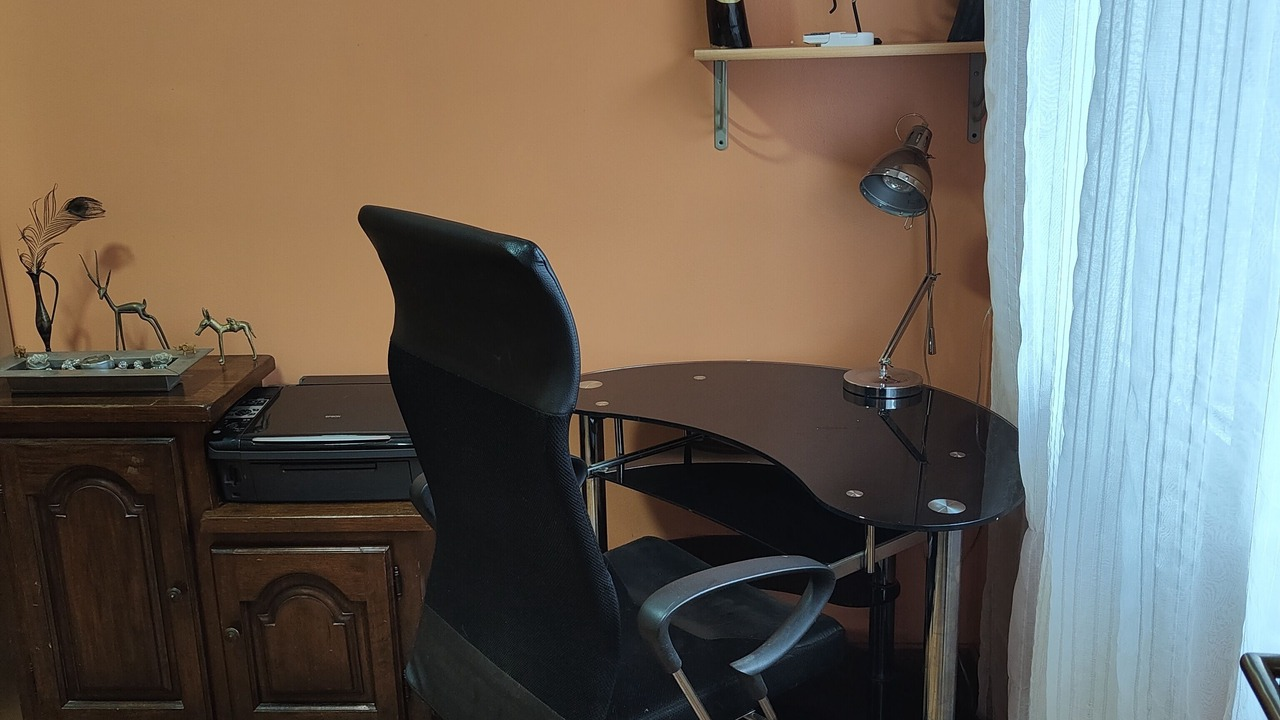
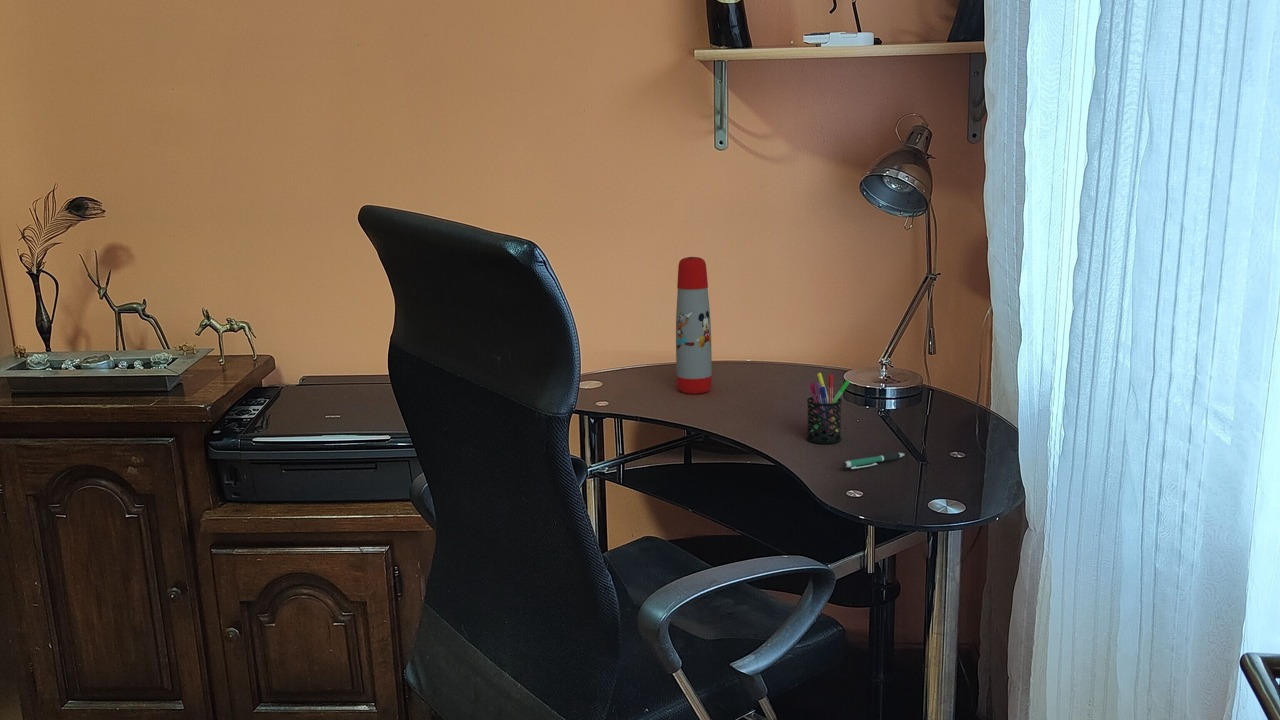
+ water bottle (693, 324)
+ pen holder (828, 405)
+ pen (874, 459)
